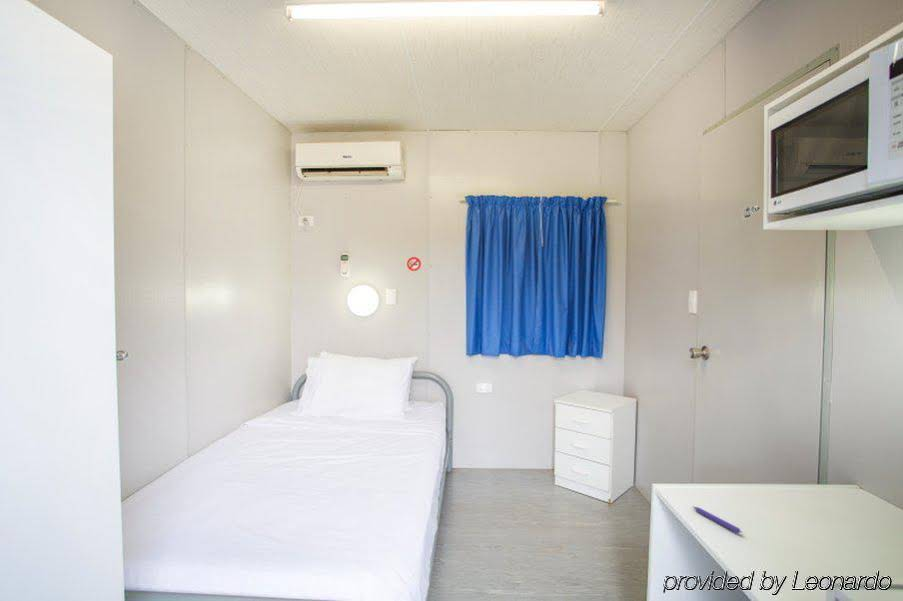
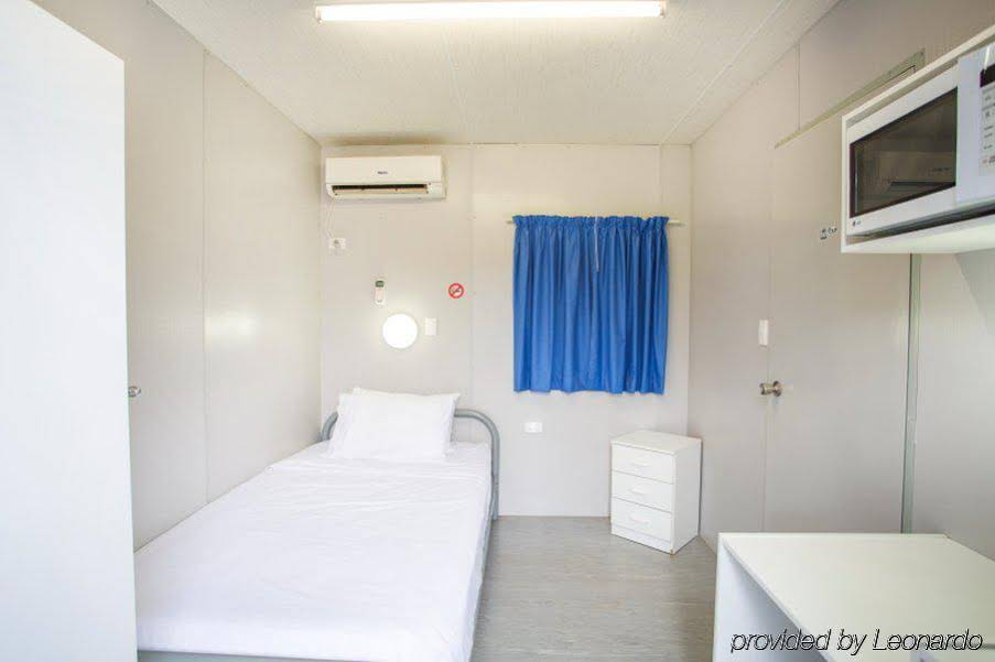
- pen (715, 518)
